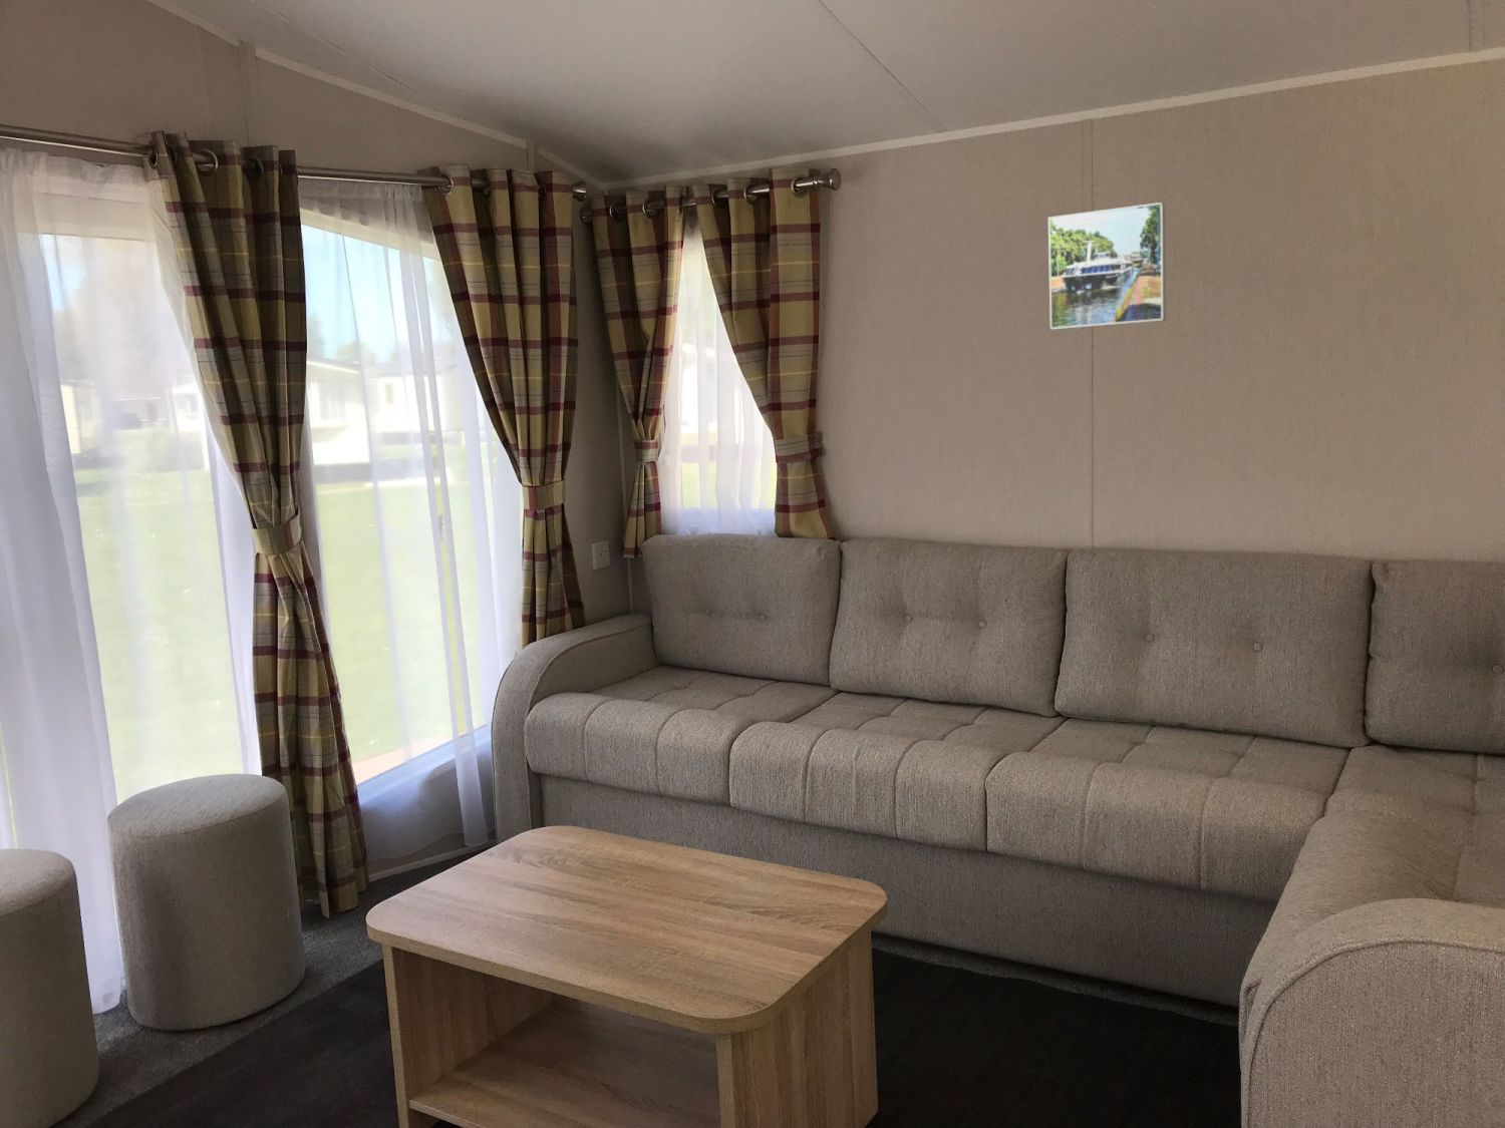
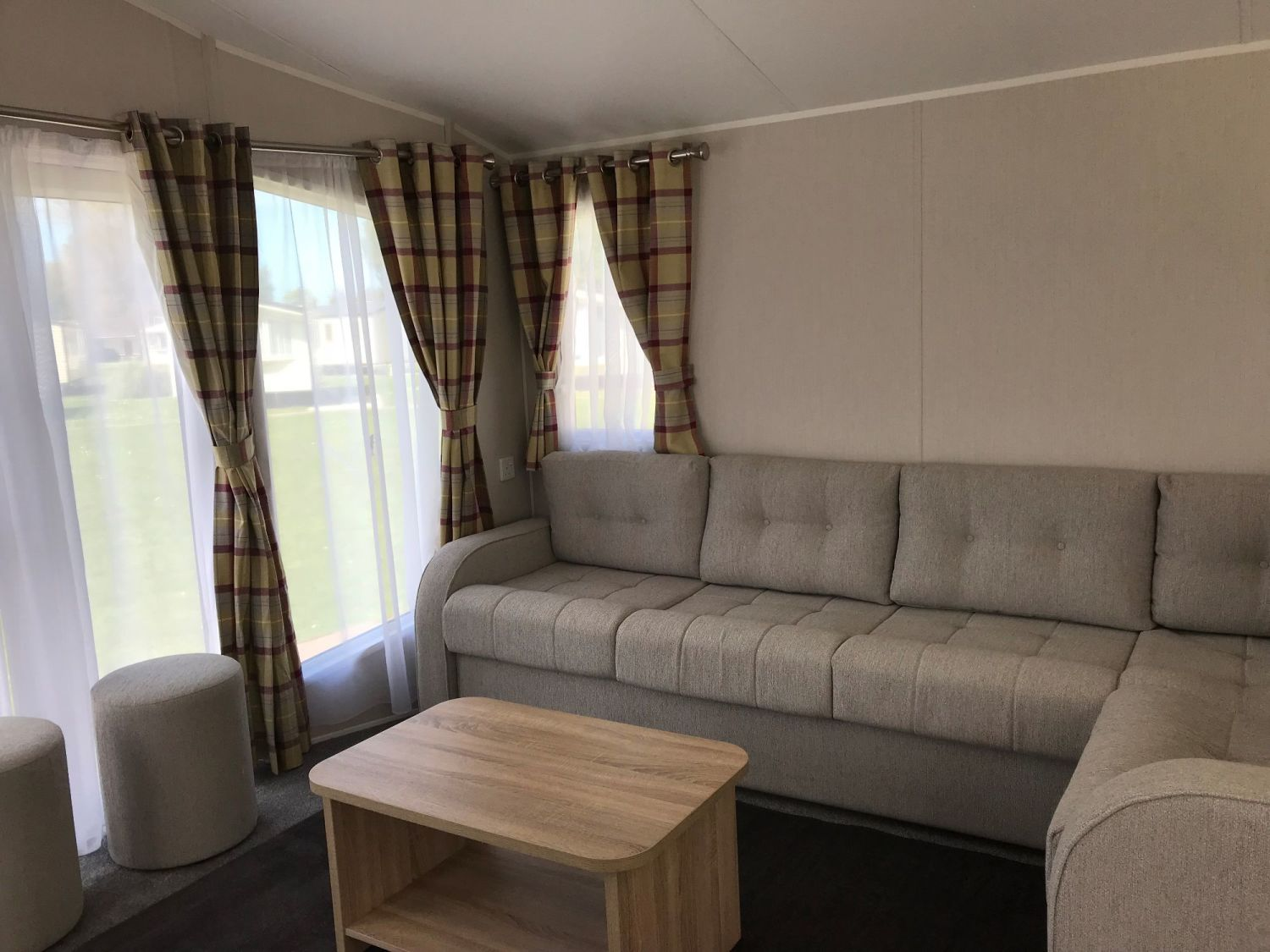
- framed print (1106, 268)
